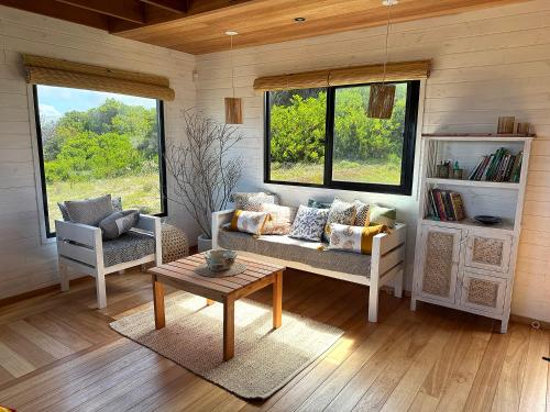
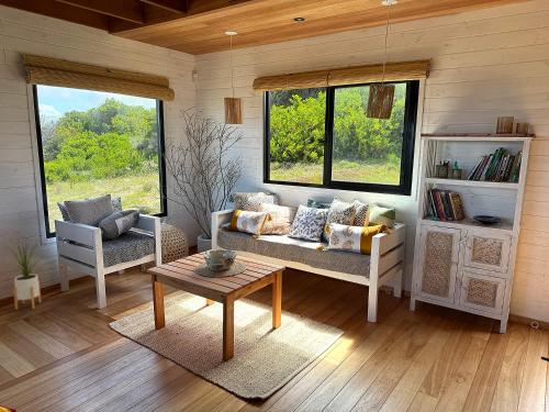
+ house plant (25, 267)
